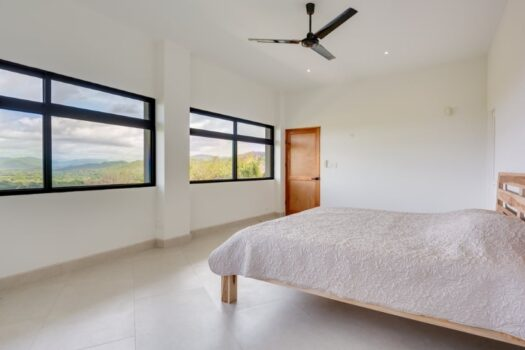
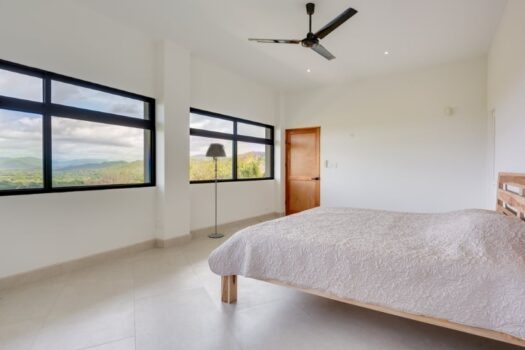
+ floor lamp (215, 189)
